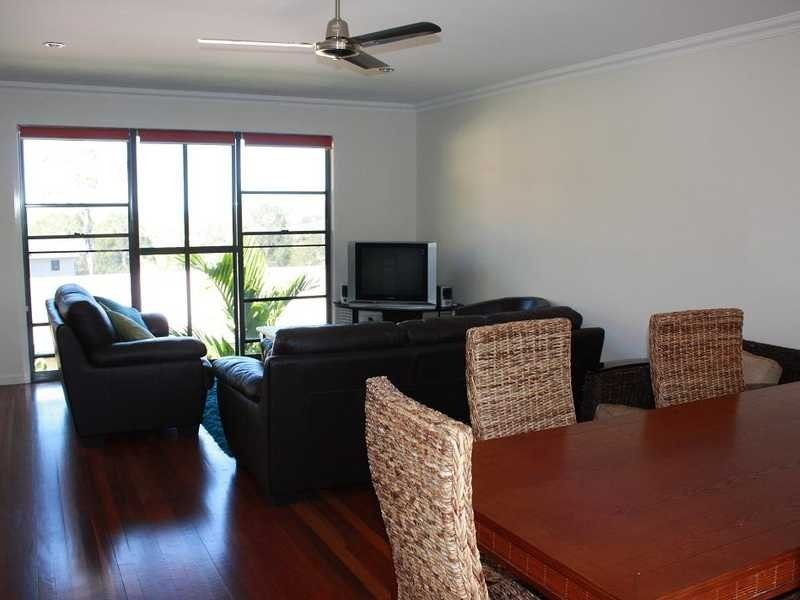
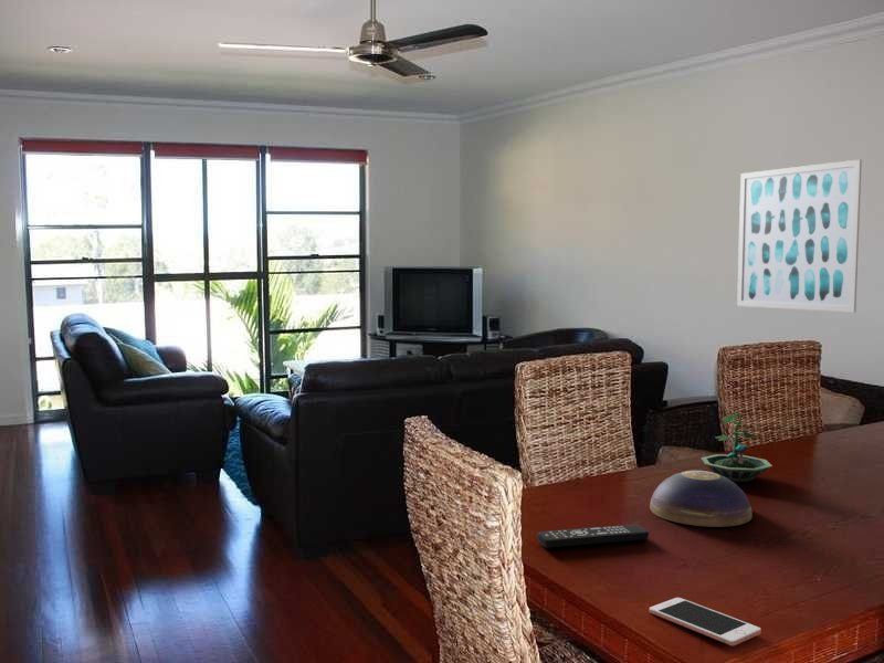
+ decorative bowl (699, 492)
+ wall art (794, 238)
+ terrarium (736, 425)
+ remote control (592, 536)
+ cell phone (703, 620)
